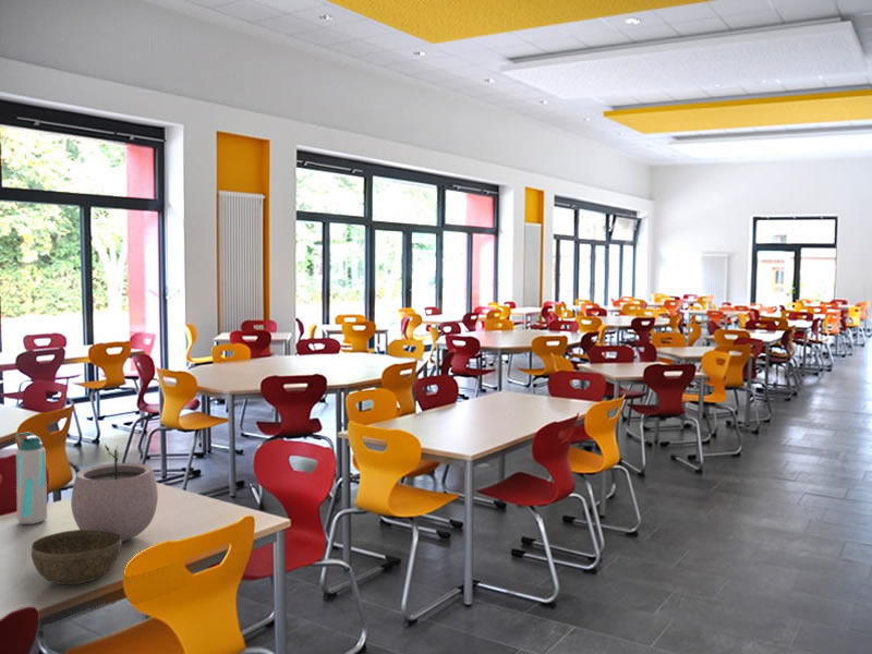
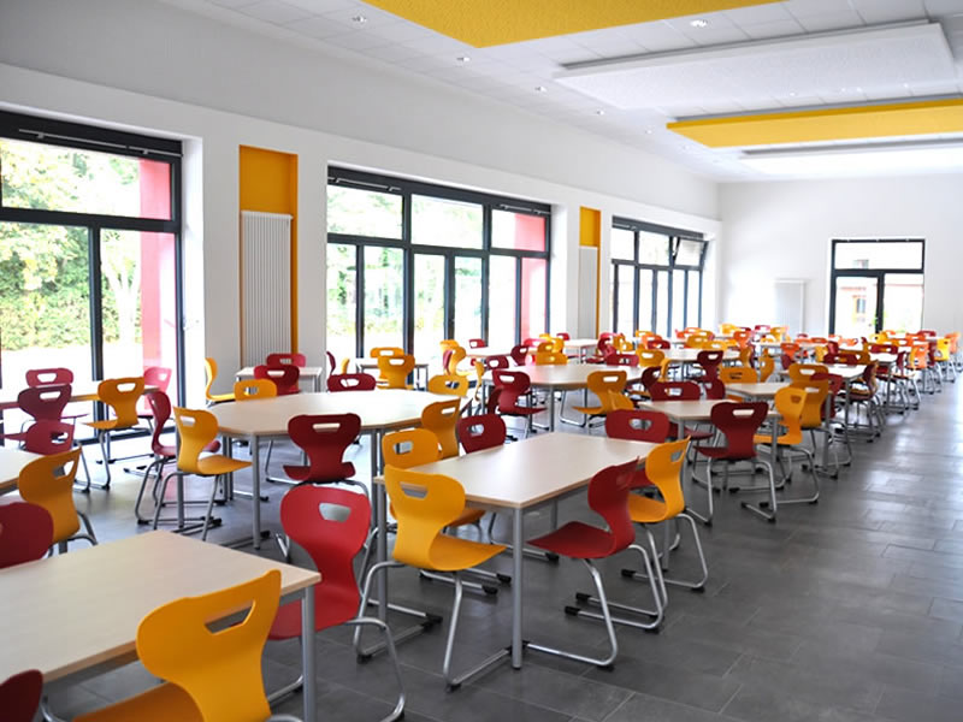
- bowl (77, 558)
- plant pot (114, 489)
- water bottle (29, 477)
